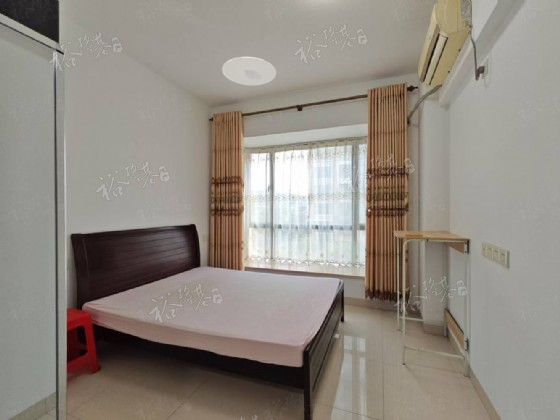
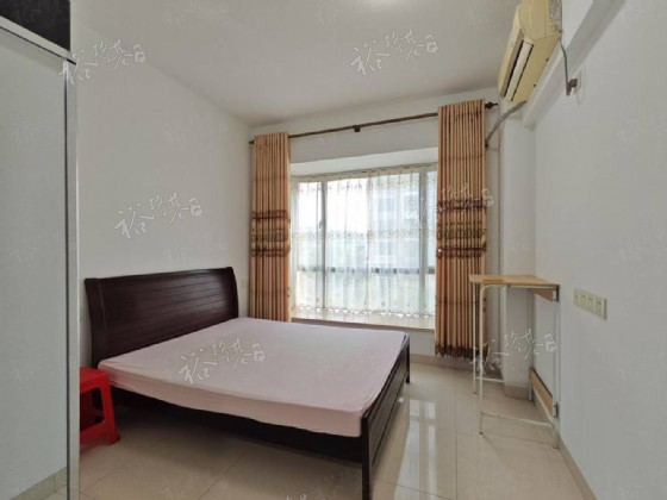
- ceiling light (249, 69)
